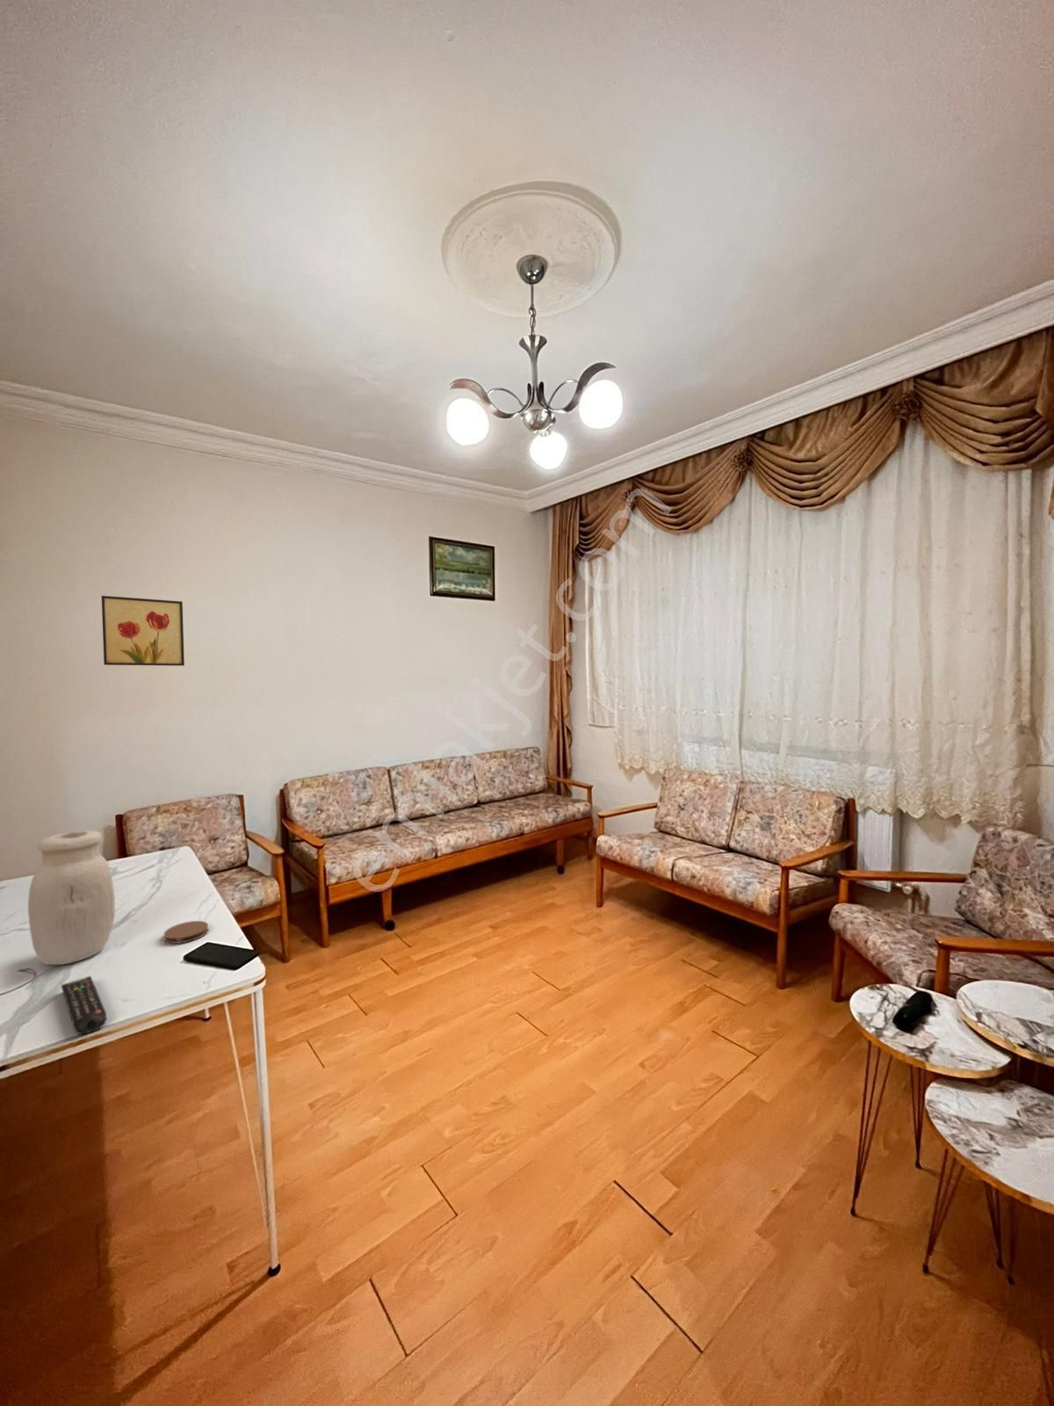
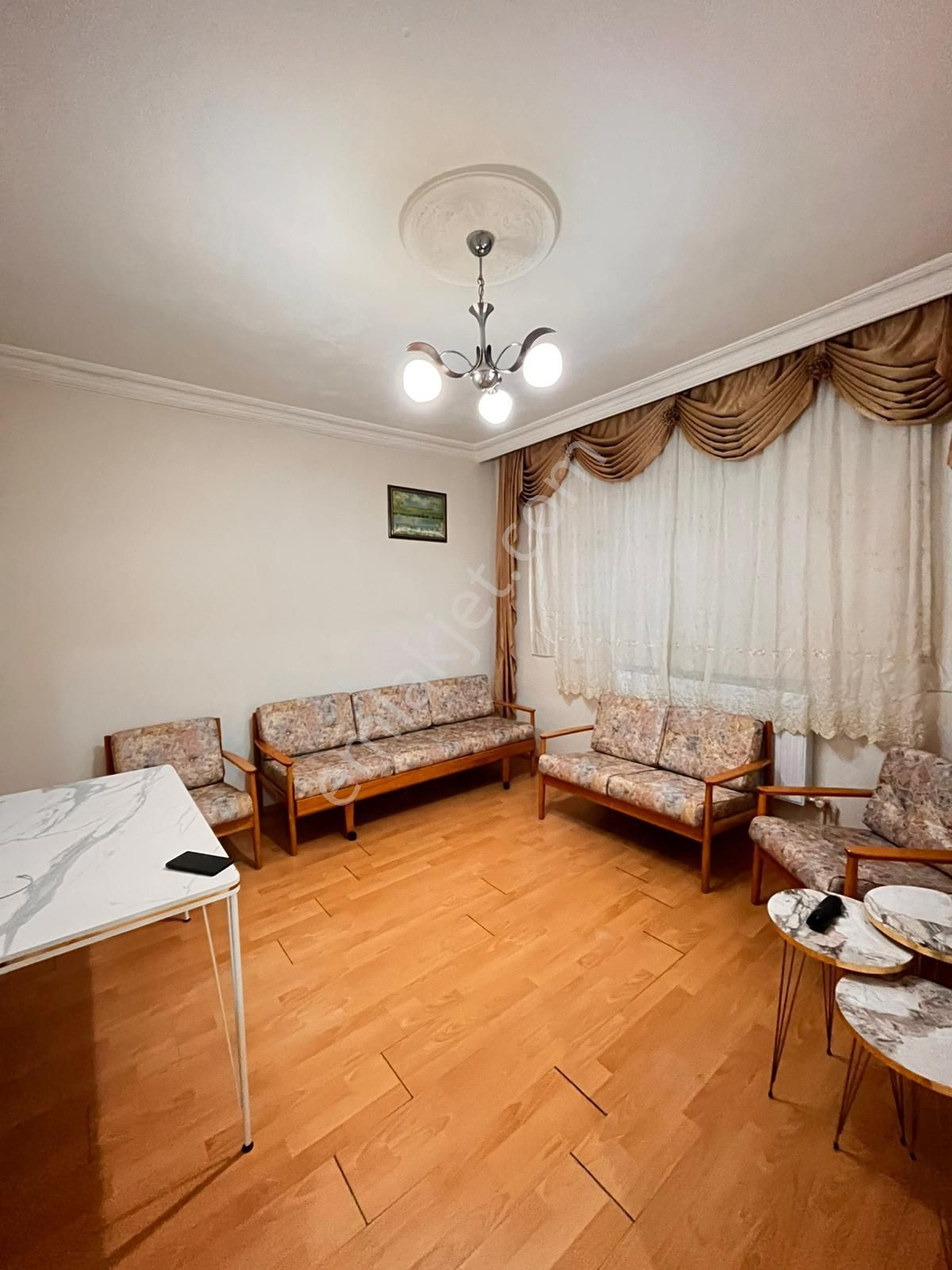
- wall art (144, 632)
- remote control (83, 1002)
- jar (72, 895)
- coaster (186, 931)
